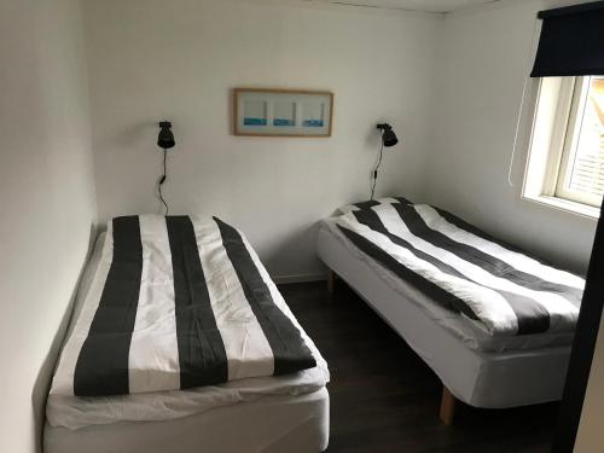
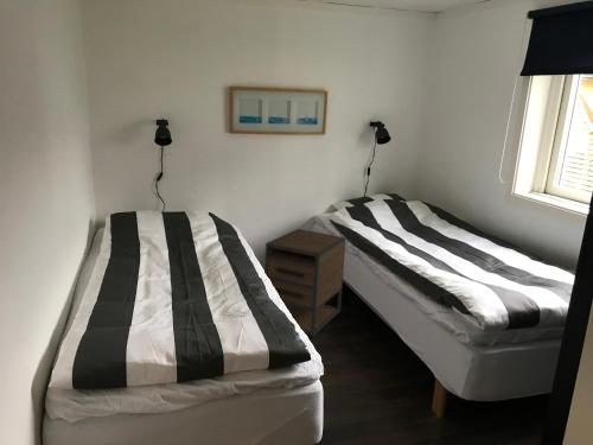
+ nightstand (305, 279)
